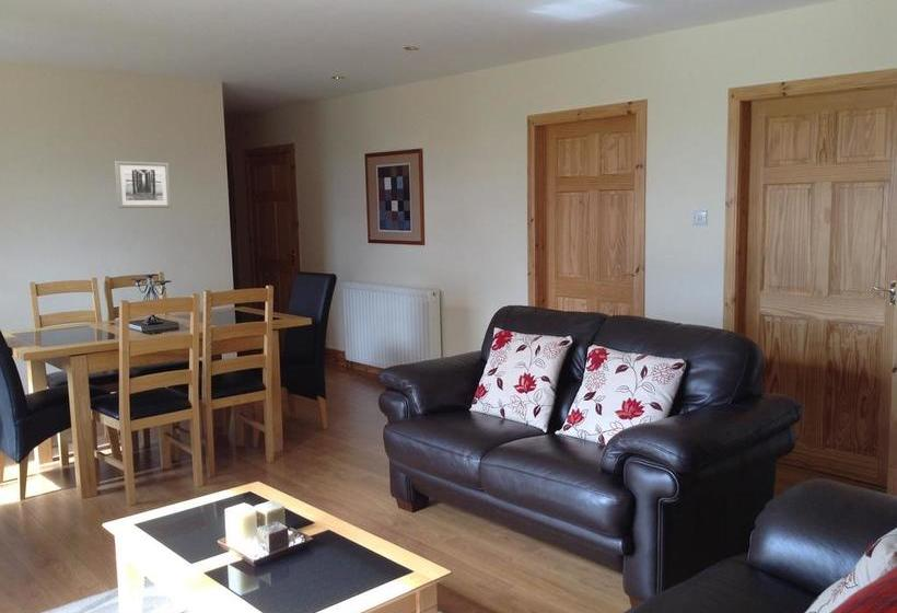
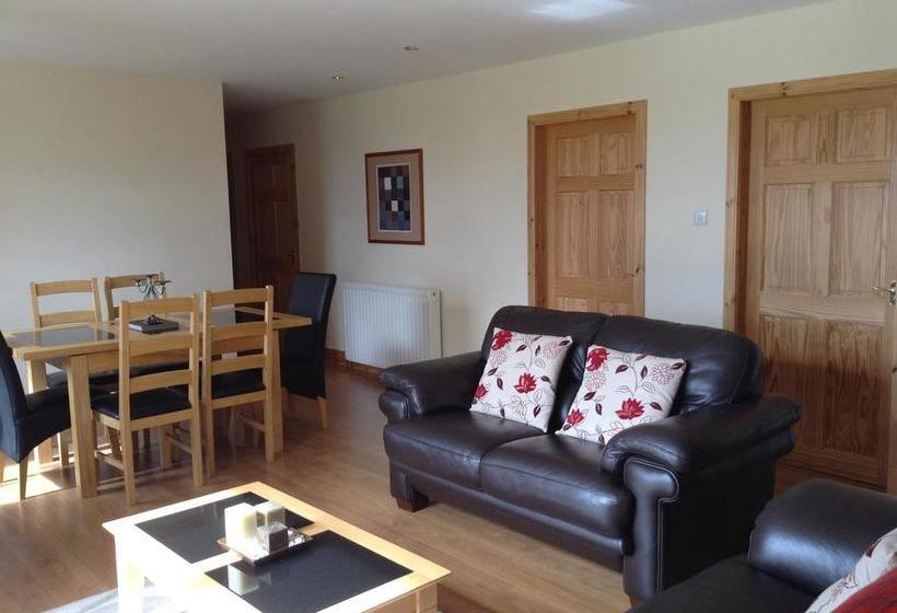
- wall art (143, 185)
